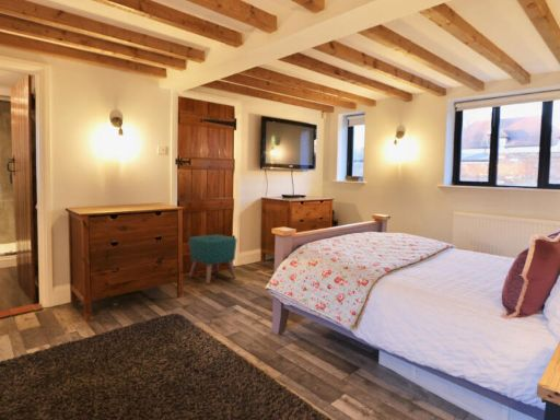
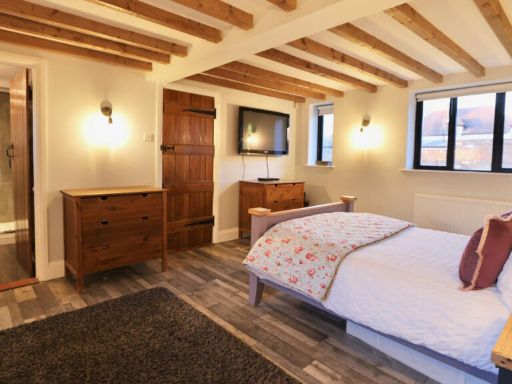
- ottoman (212, 257)
